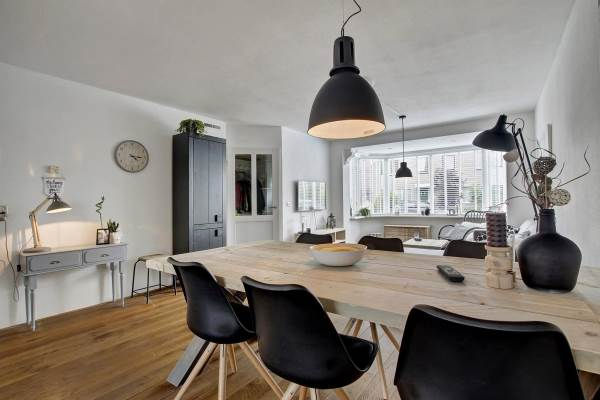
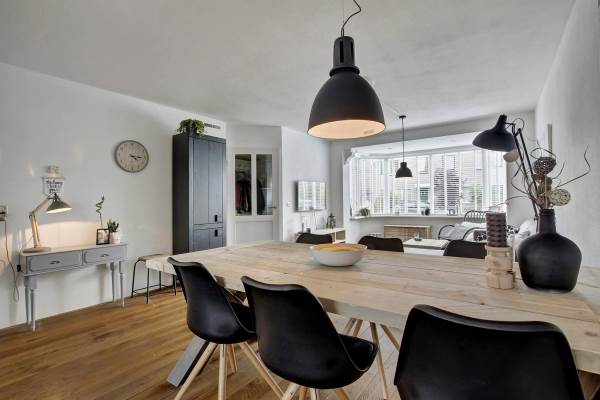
- remote control (449, 272)
